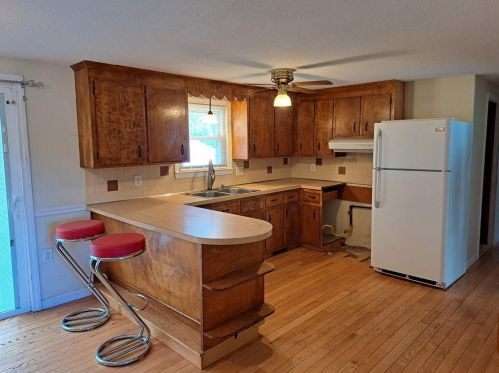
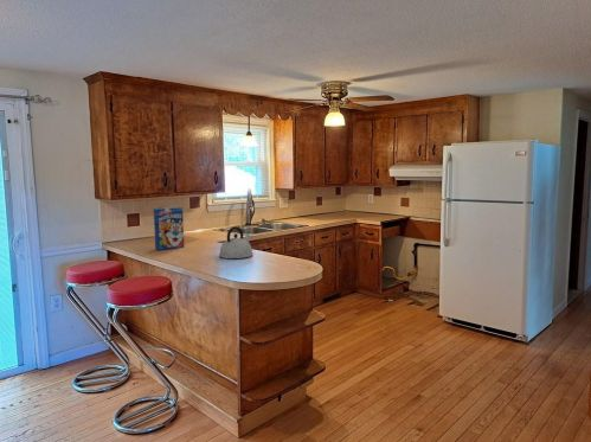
+ cereal box (168, 228)
+ kettle (237, 241)
